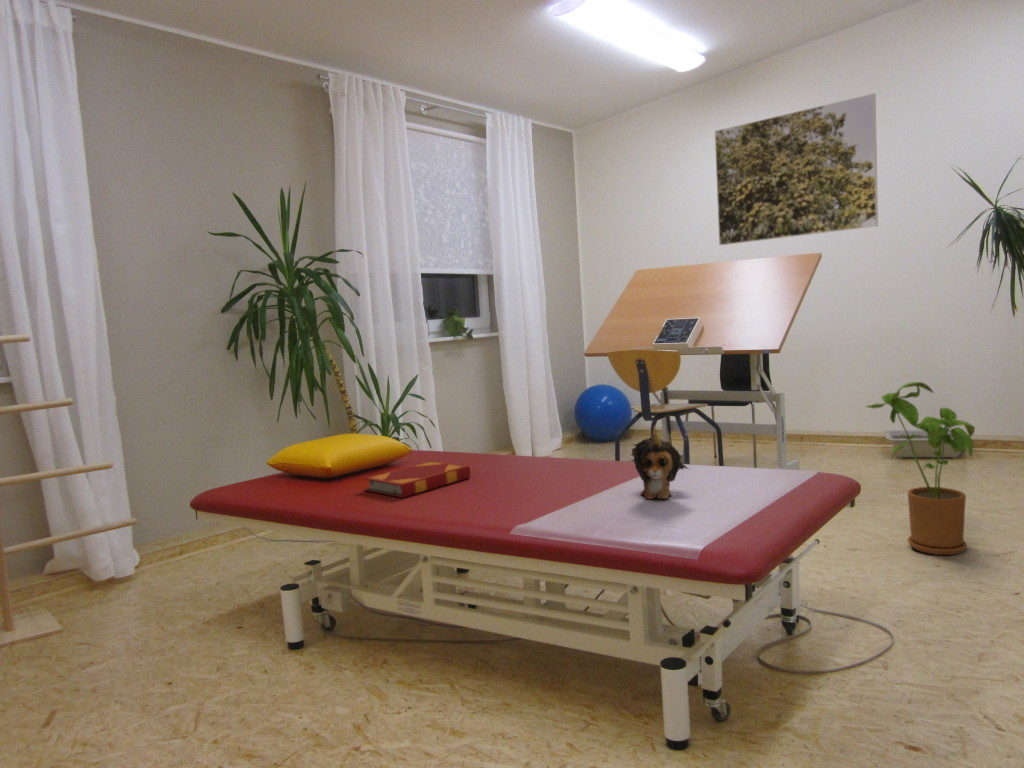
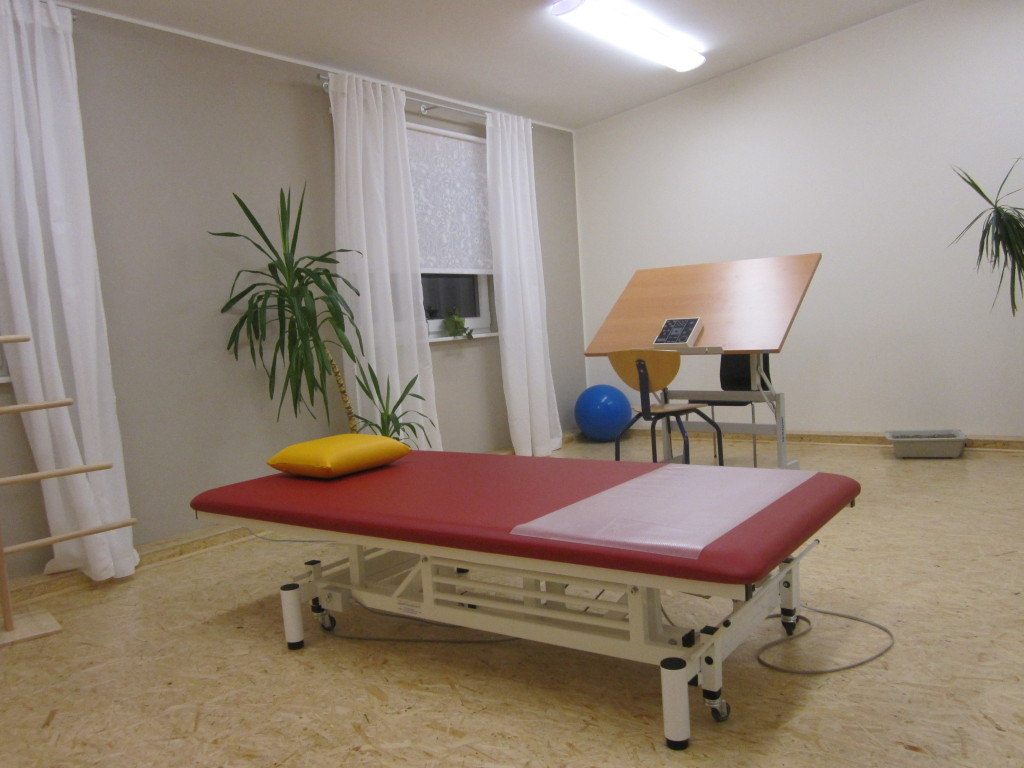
- hardback book (418, 477)
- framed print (791, 175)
- house plant (933, 465)
- plush toy (658, 459)
